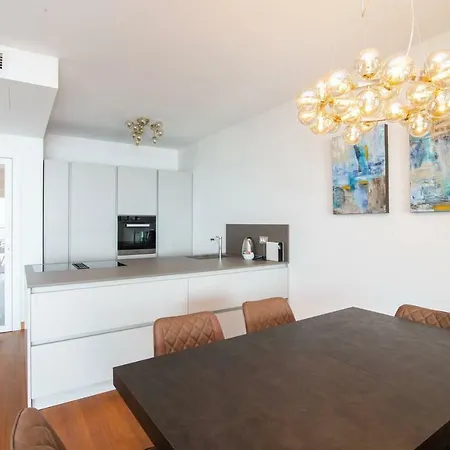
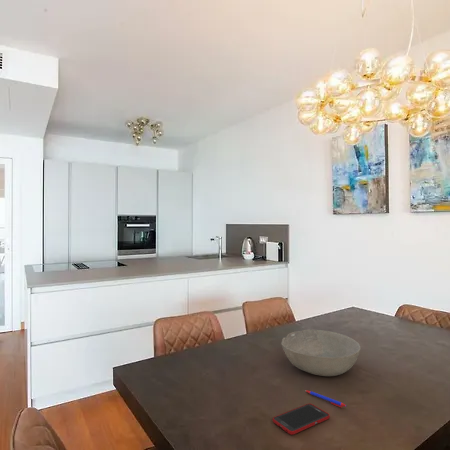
+ pen (324, 397)
+ cell phone (301, 418)
+ bowl (320, 354)
